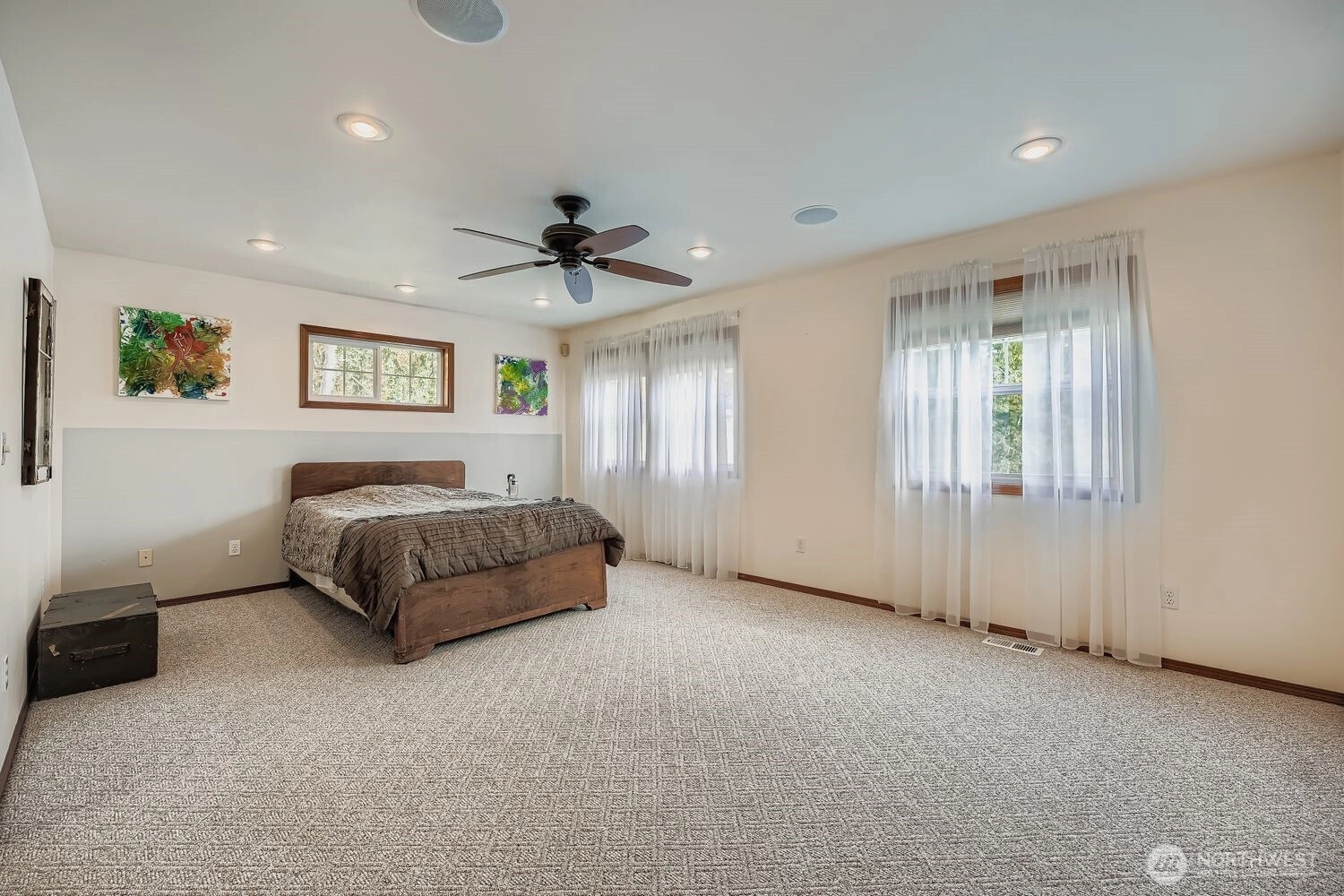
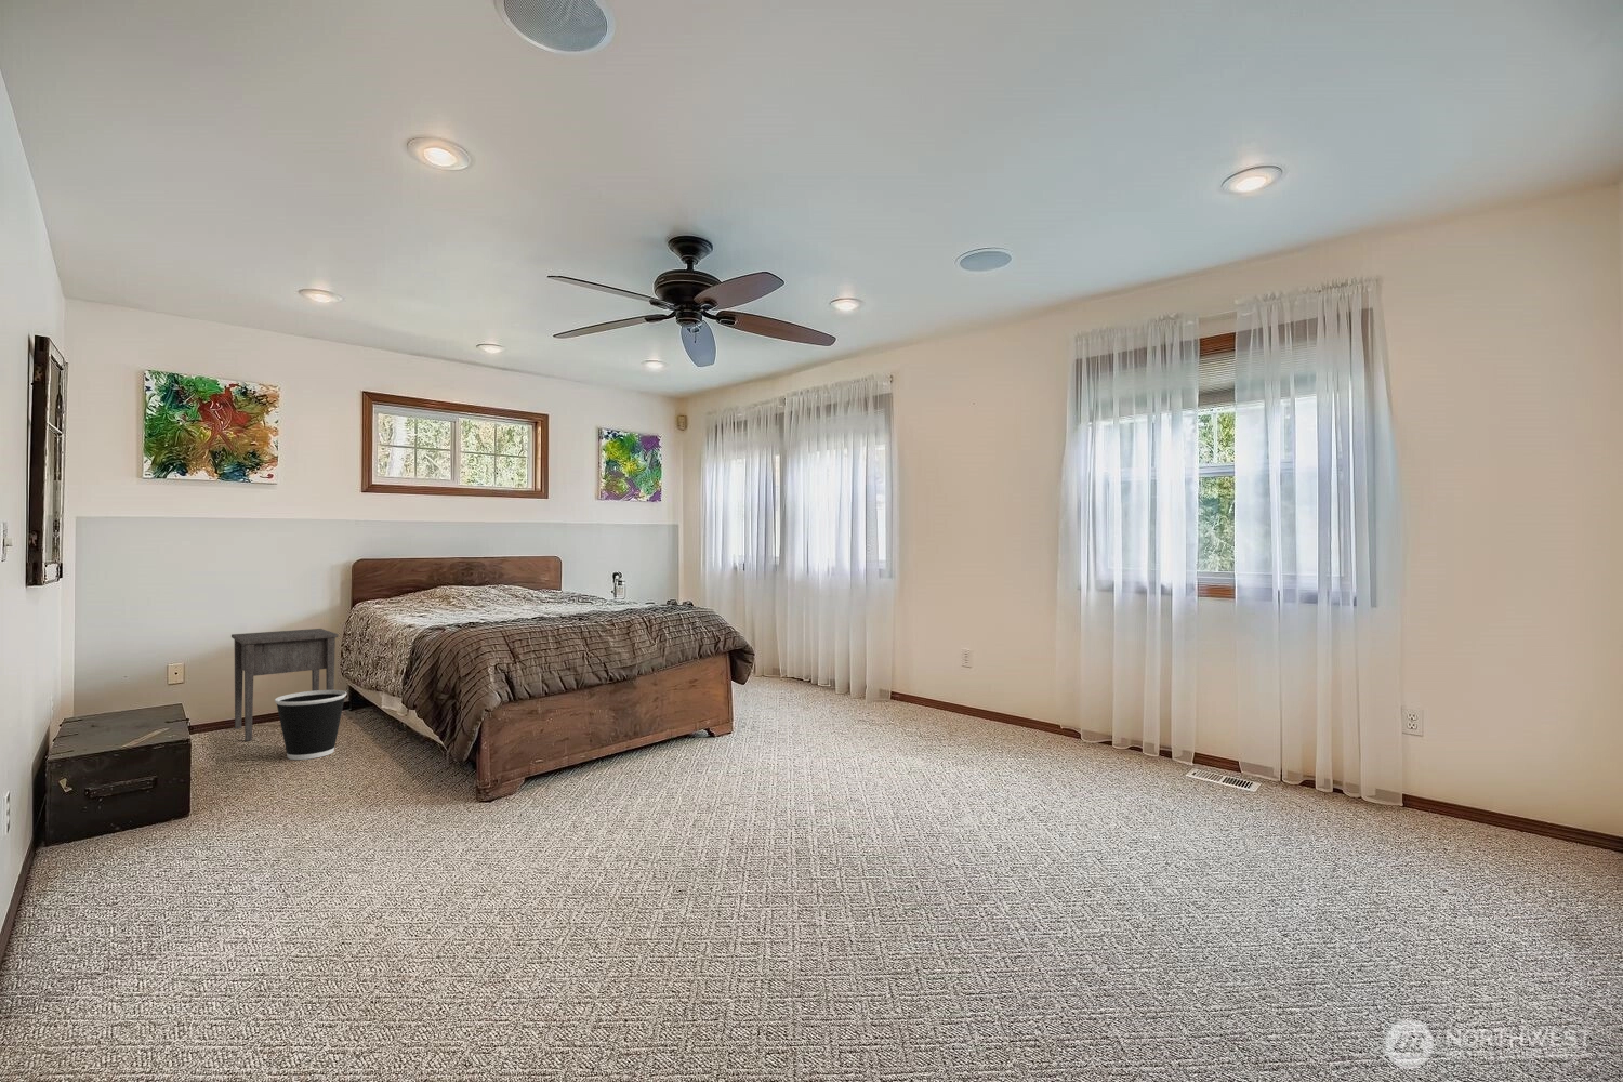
+ nightstand (284, 671)
+ wastebasket (310, 723)
